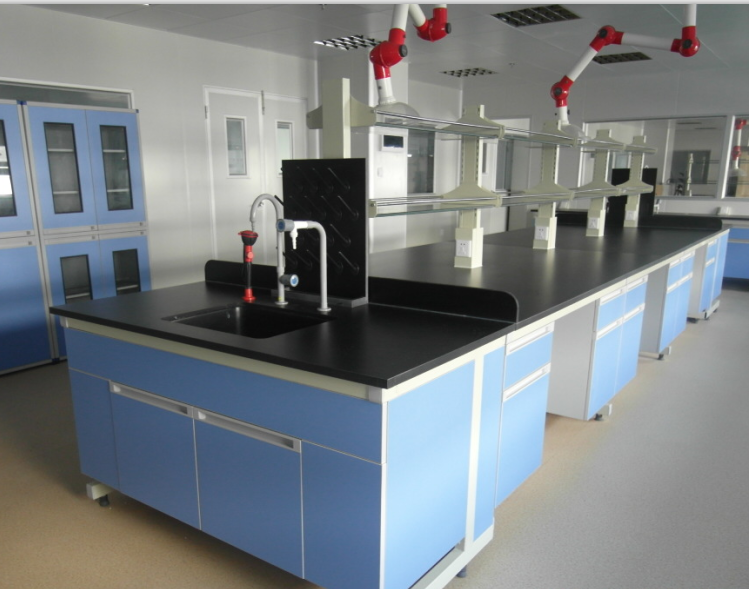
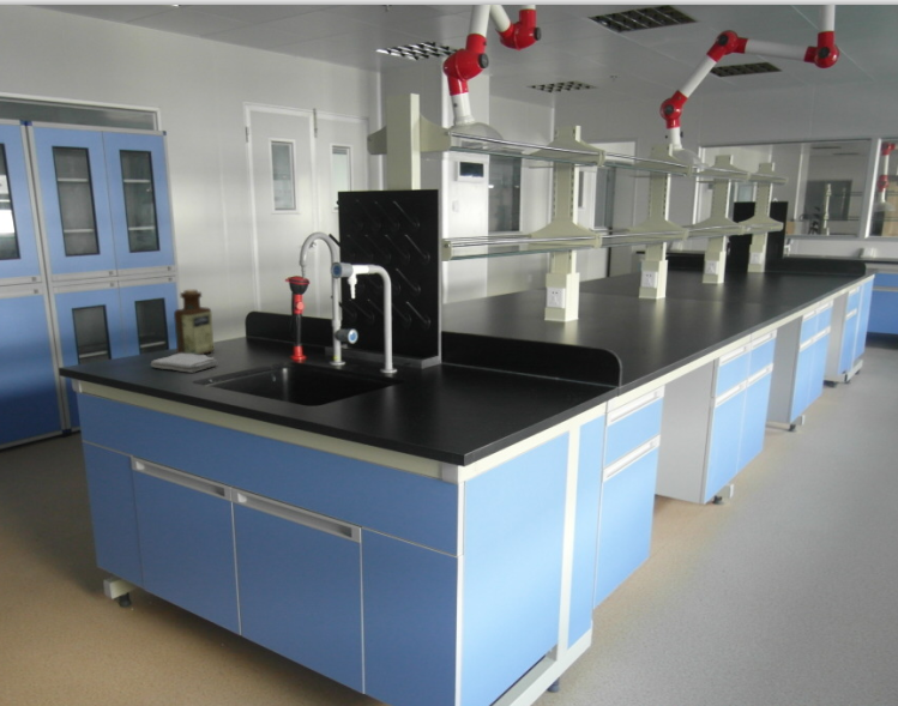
+ bottle (193, 321)
+ washcloth (185, 362)
